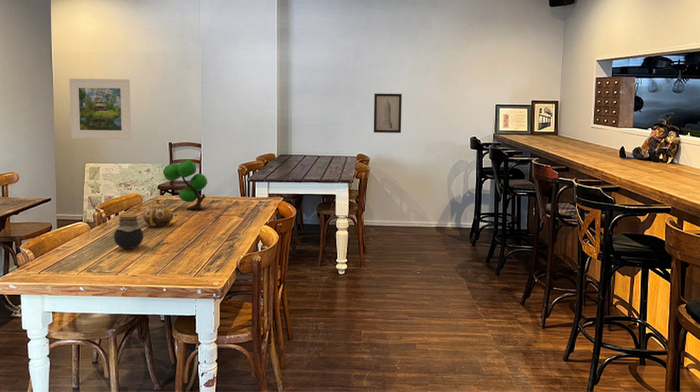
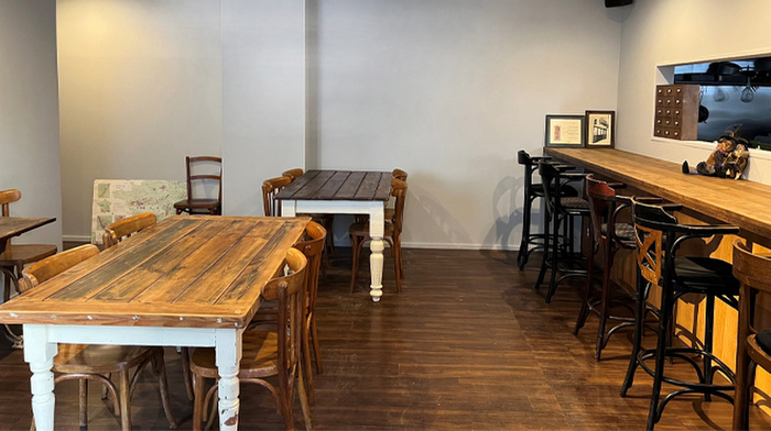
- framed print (100, 109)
- wall art (387, 113)
- jar (129, 231)
- plant (185, 183)
- teapot (158, 212)
